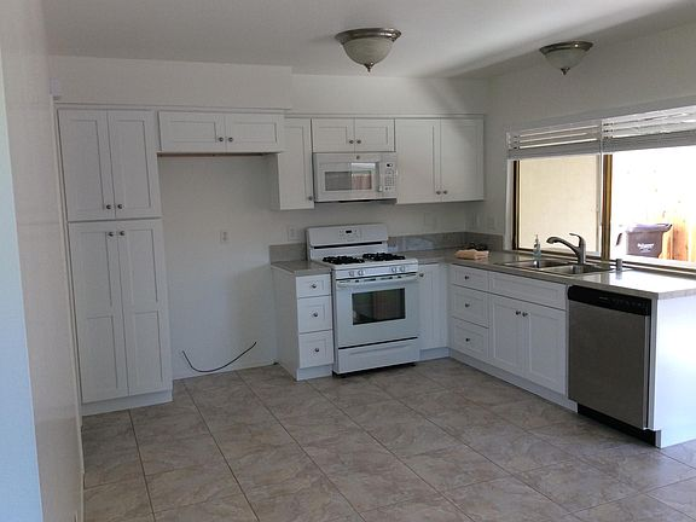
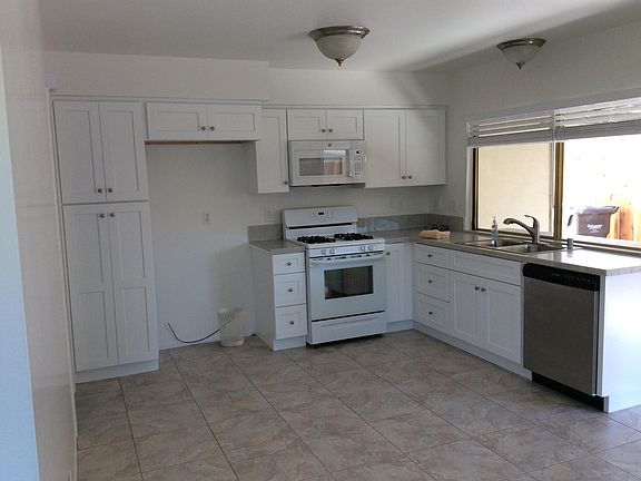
+ wastebasket (231, 326)
